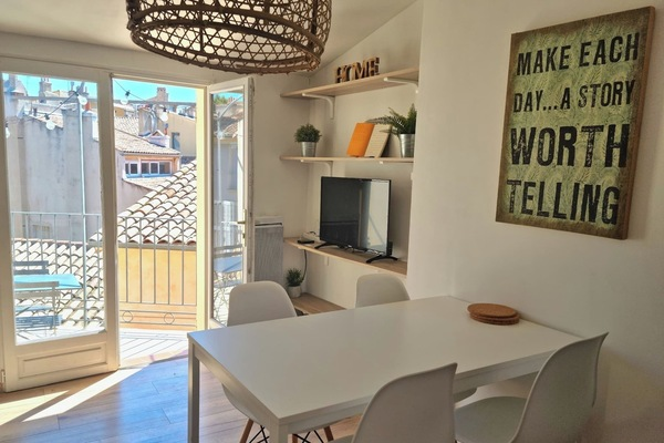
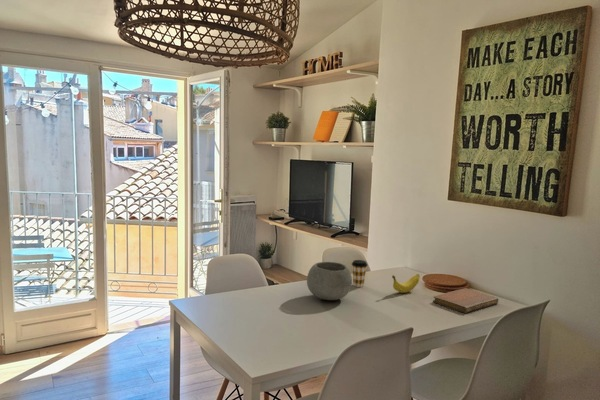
+ banana (405, 282)
+ coffee cup (359, 273)
+ notebook (465, 299)
+ bowl (329, 281)
